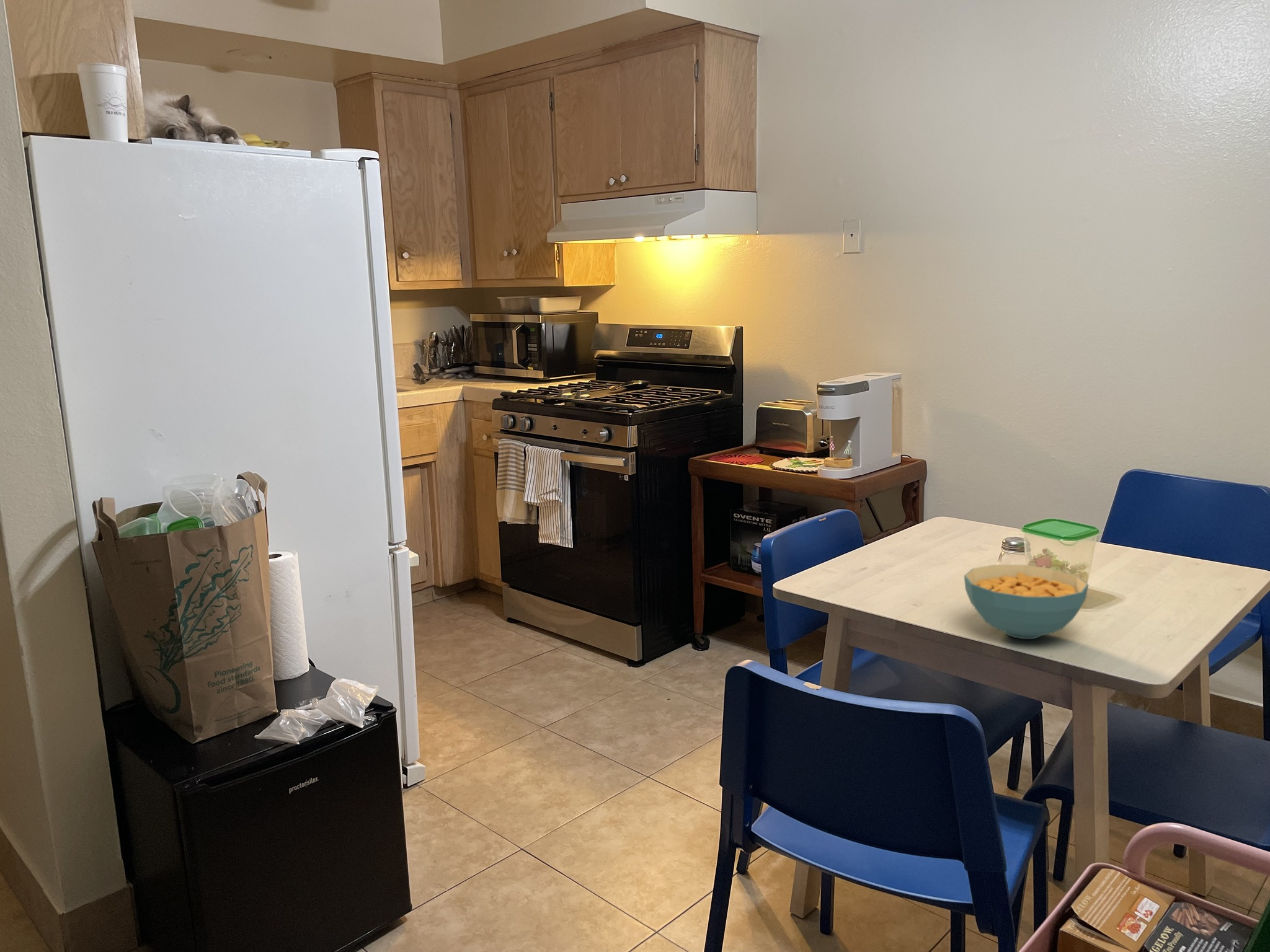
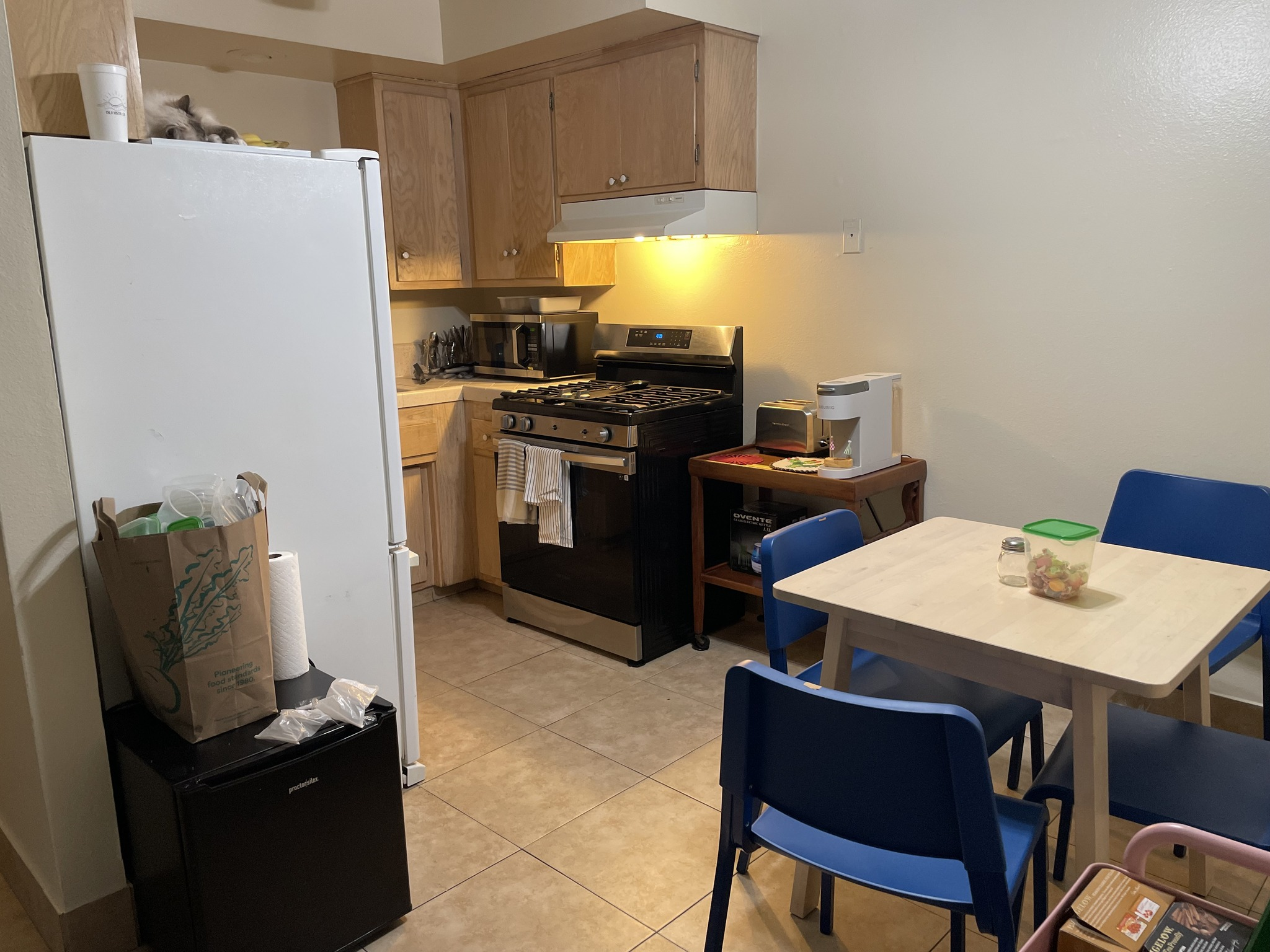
- cereal bowl (1023, 606)
